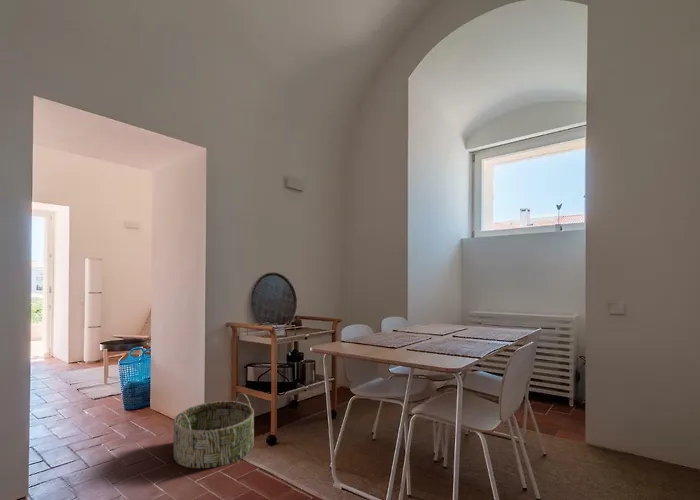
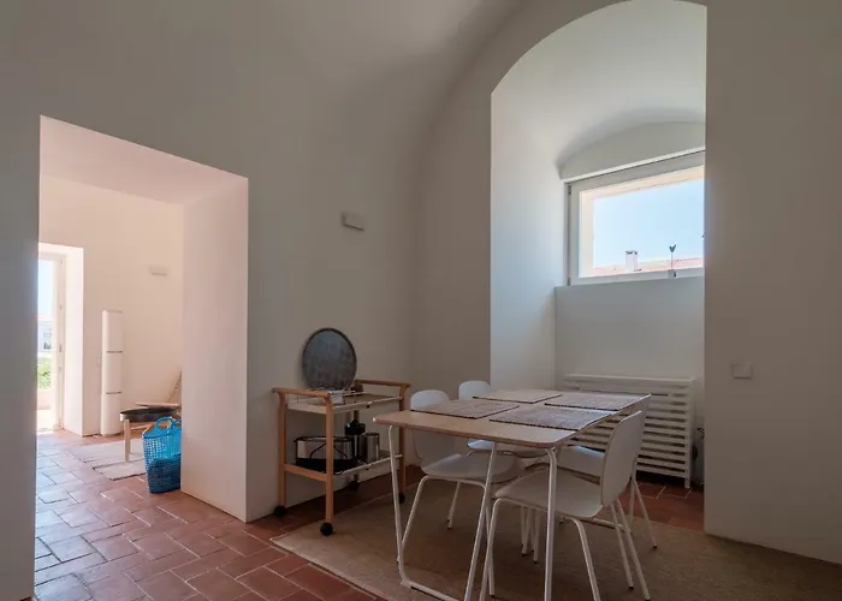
- basket (214, 426)
